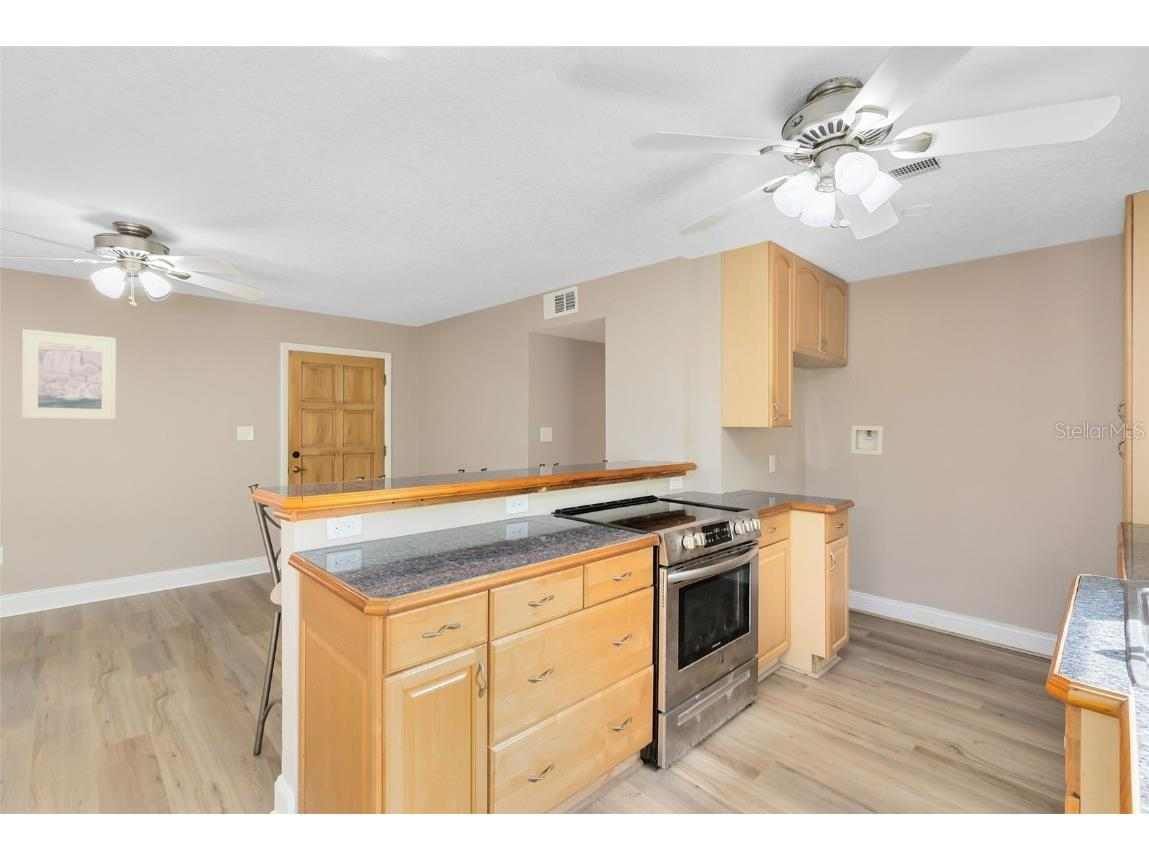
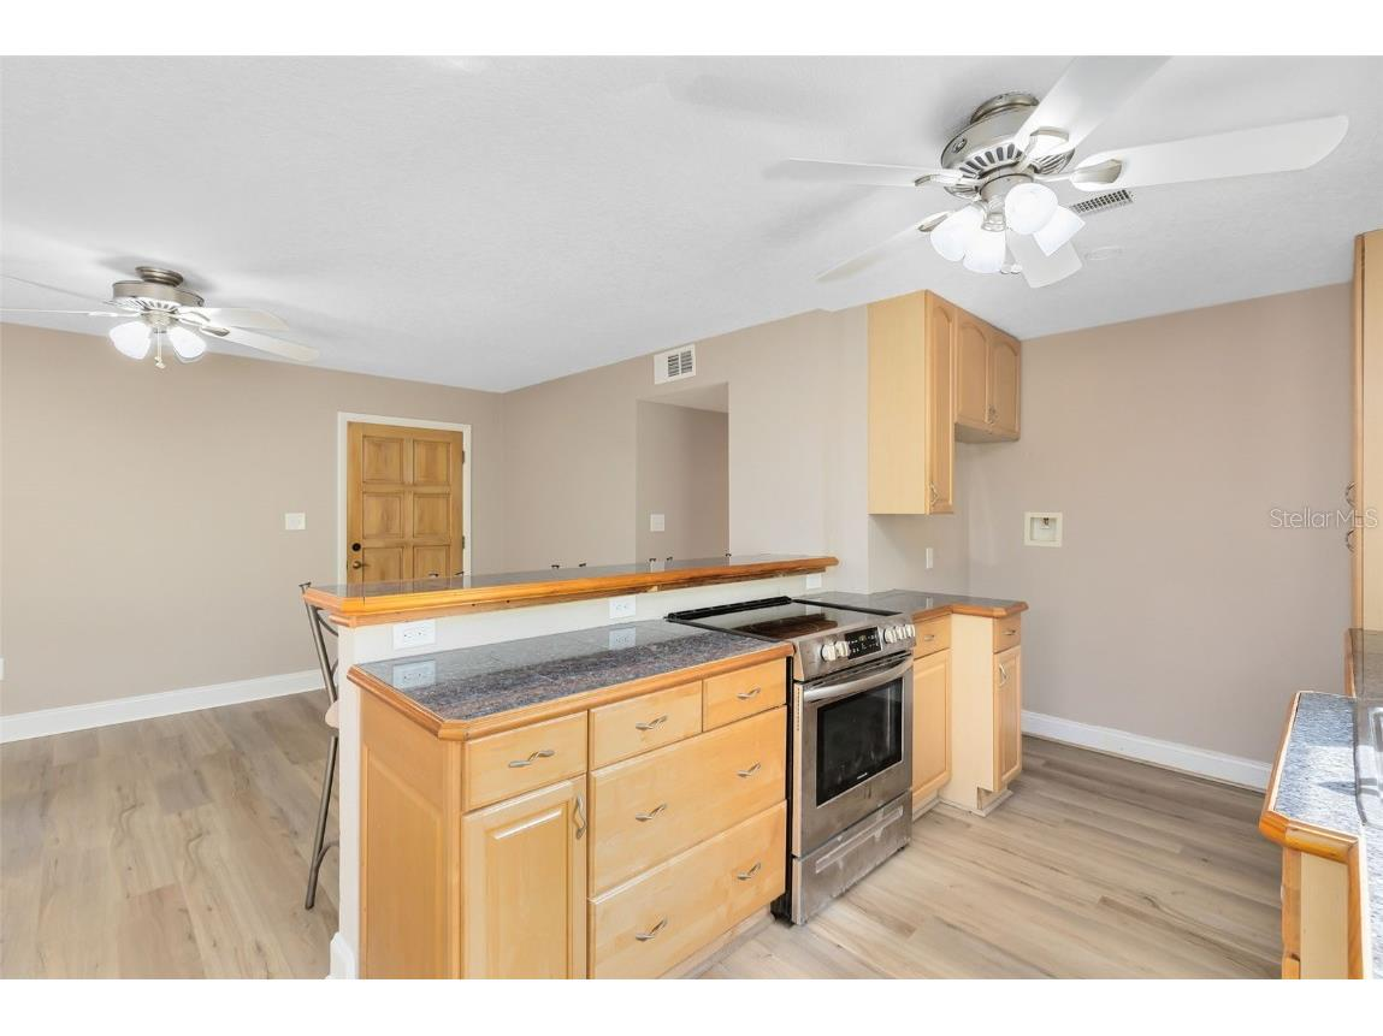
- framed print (71, 376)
